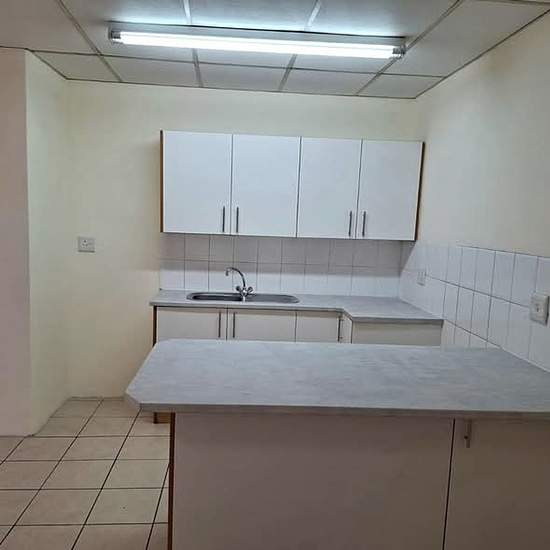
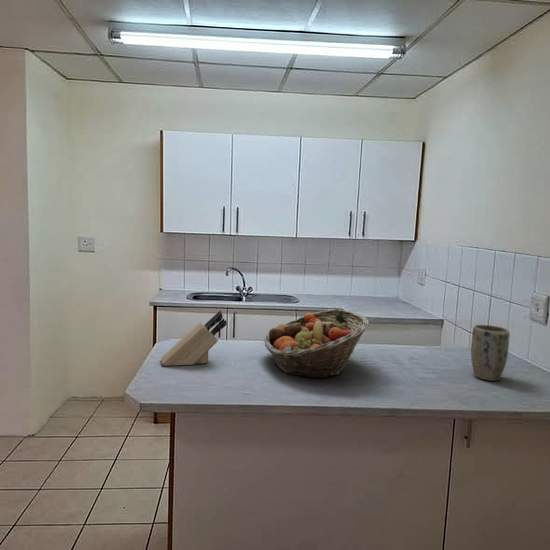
+ knife block (194, 336)
+ plant pot (489, 352)
+ fruit basket (315, 339)
